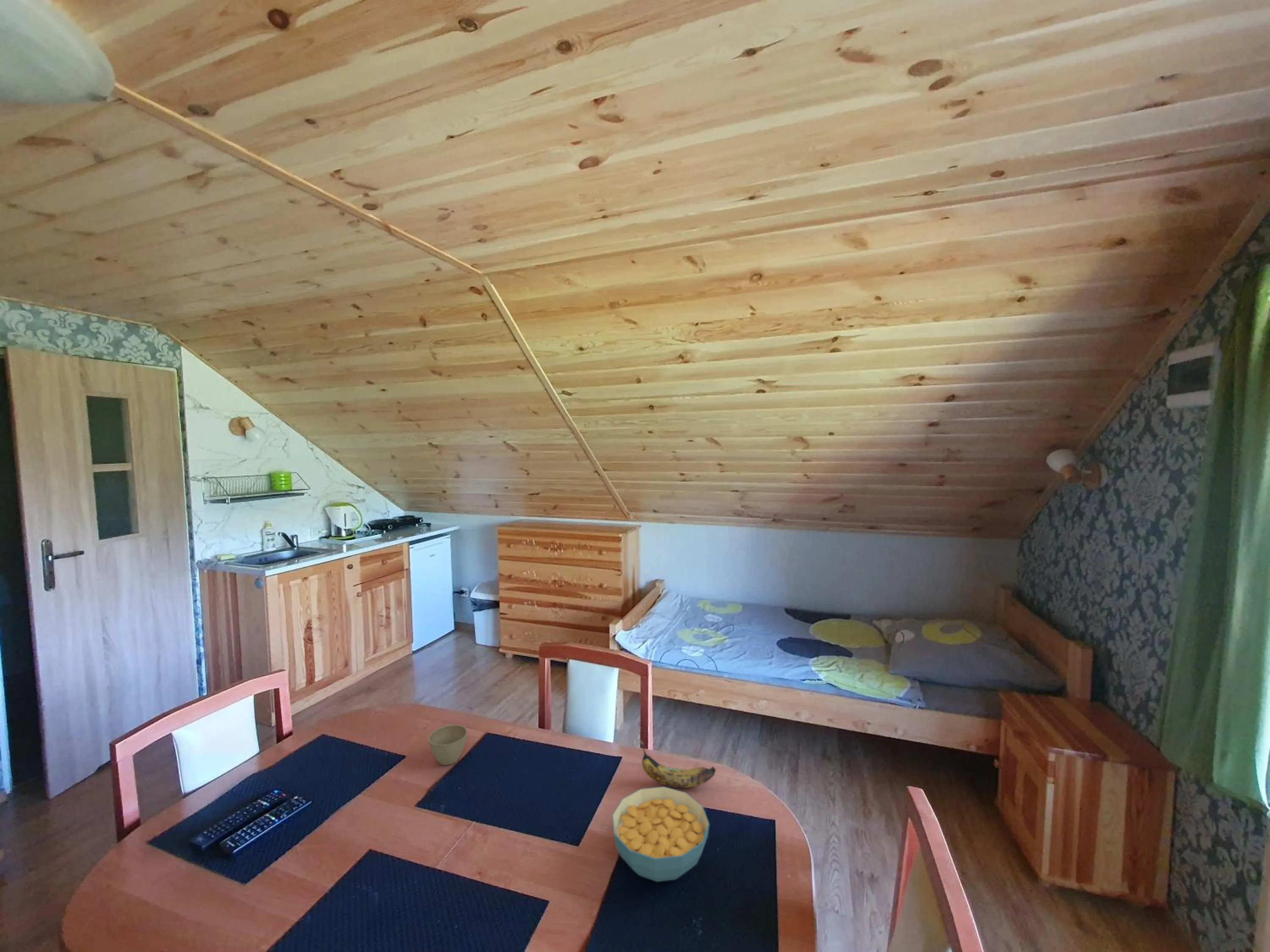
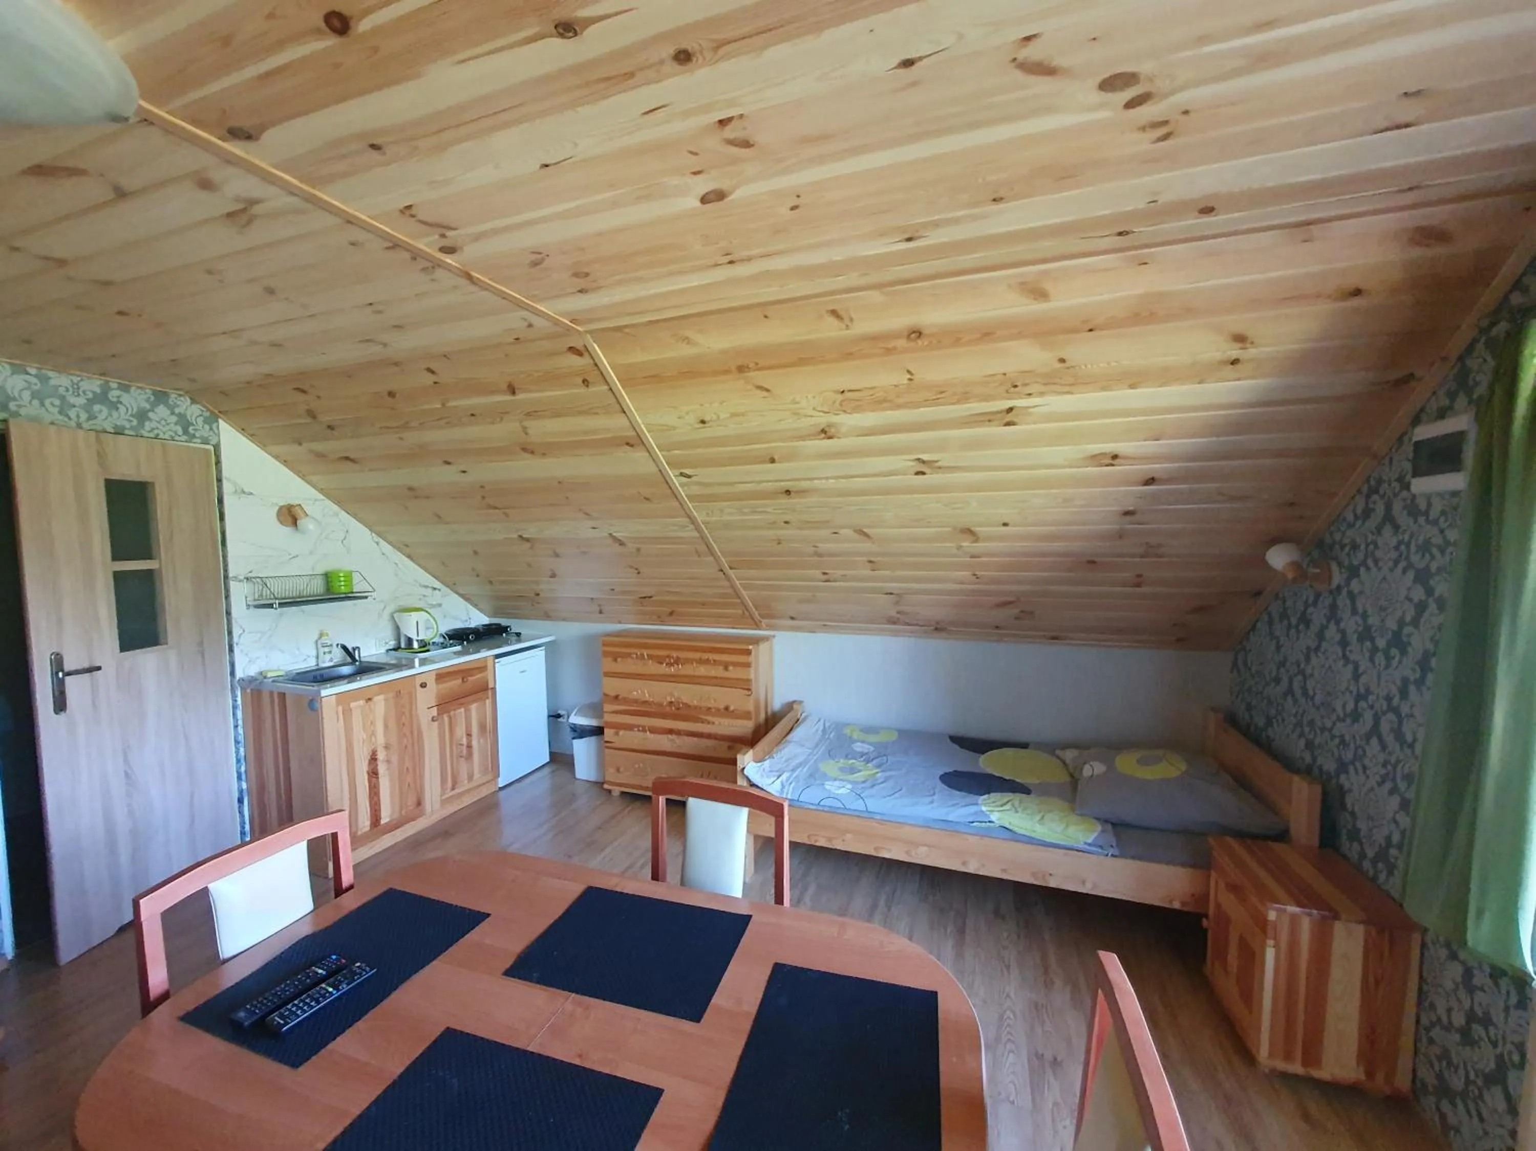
- cereal bowl (660, 842)
- banana (676, 768)
- flower pot (448, 747)
